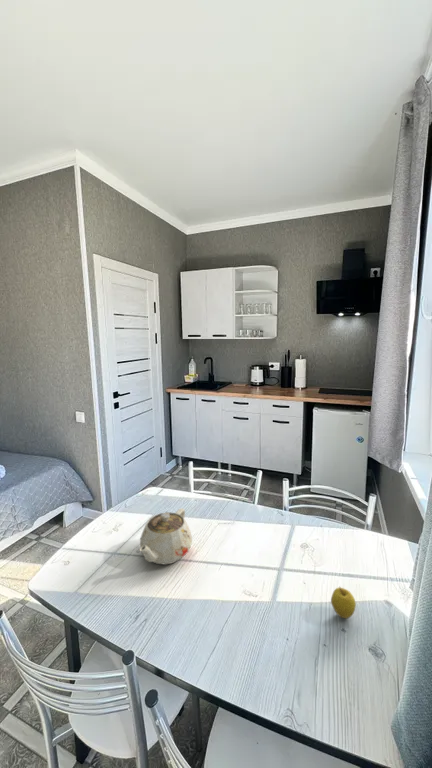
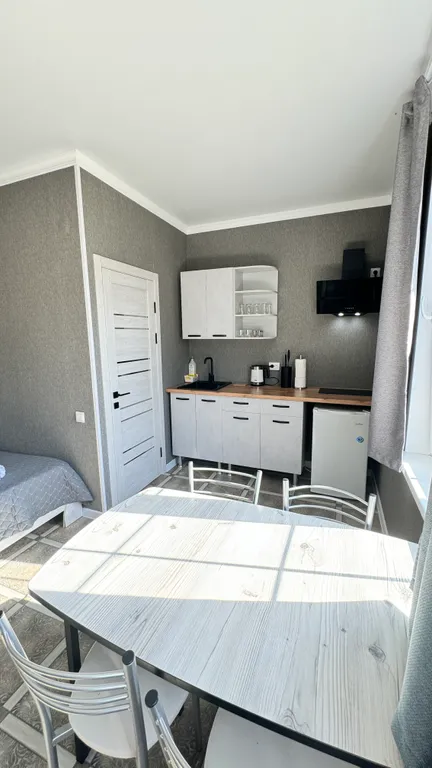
- teapot (164, 535)
- apple (343, 602)
